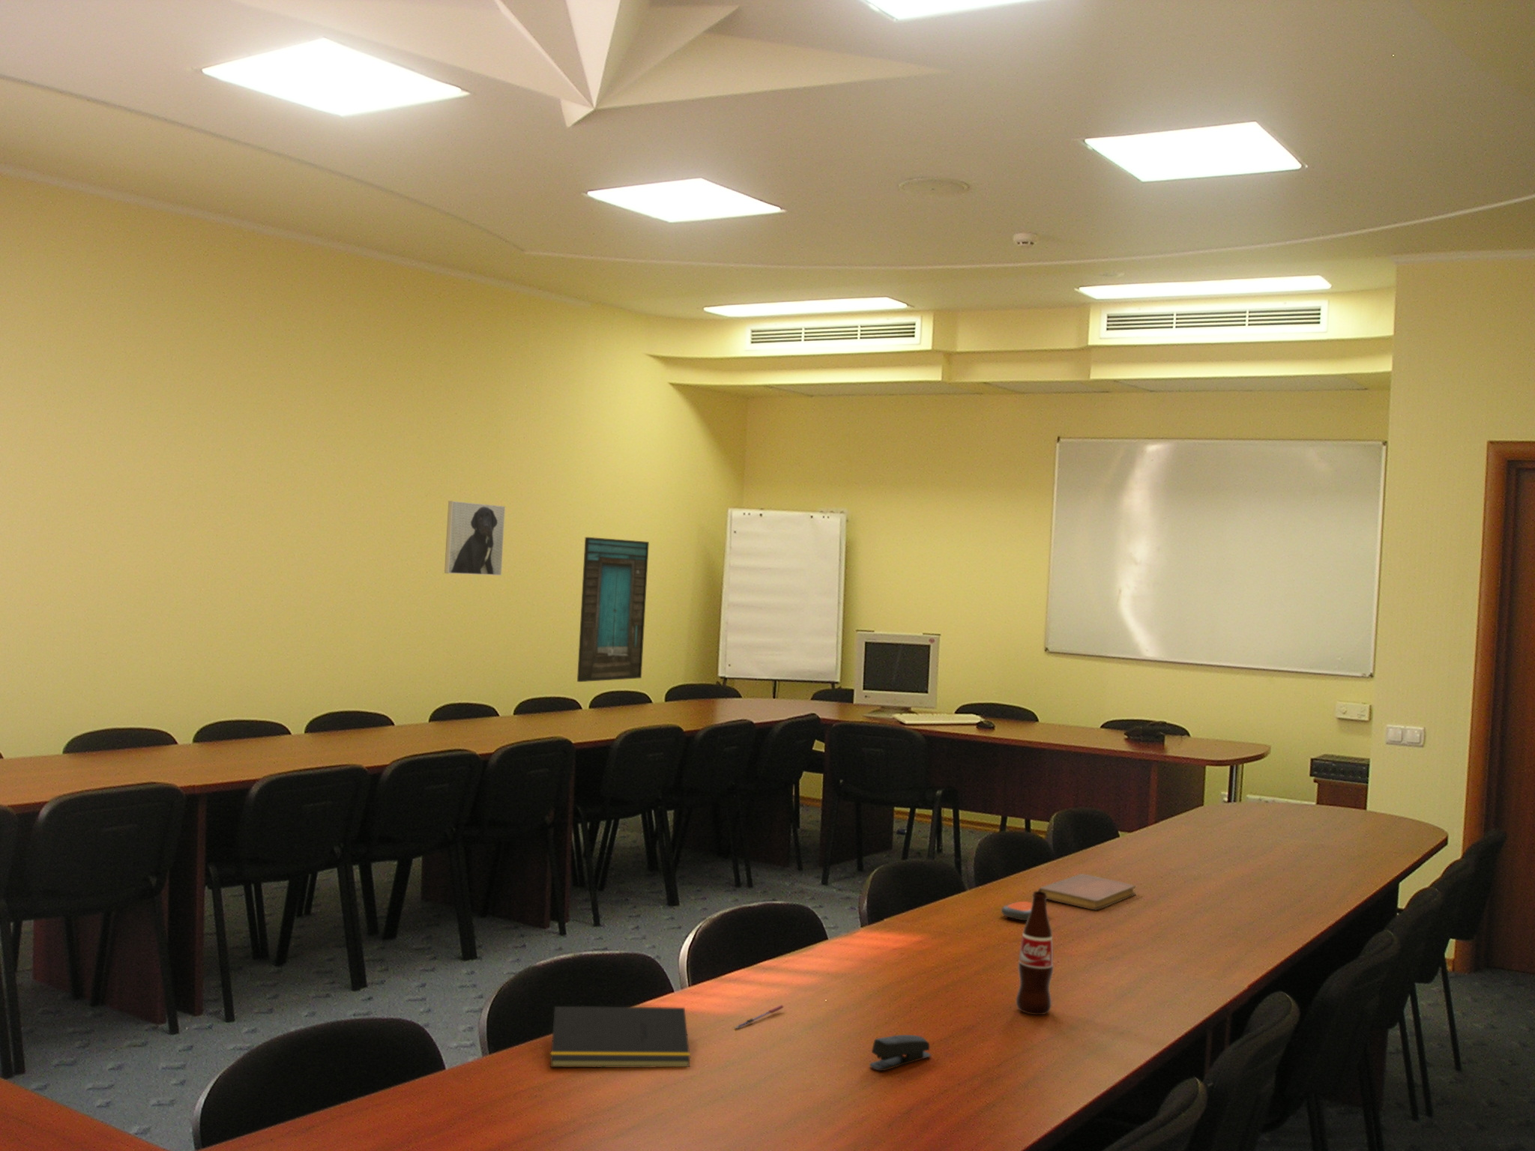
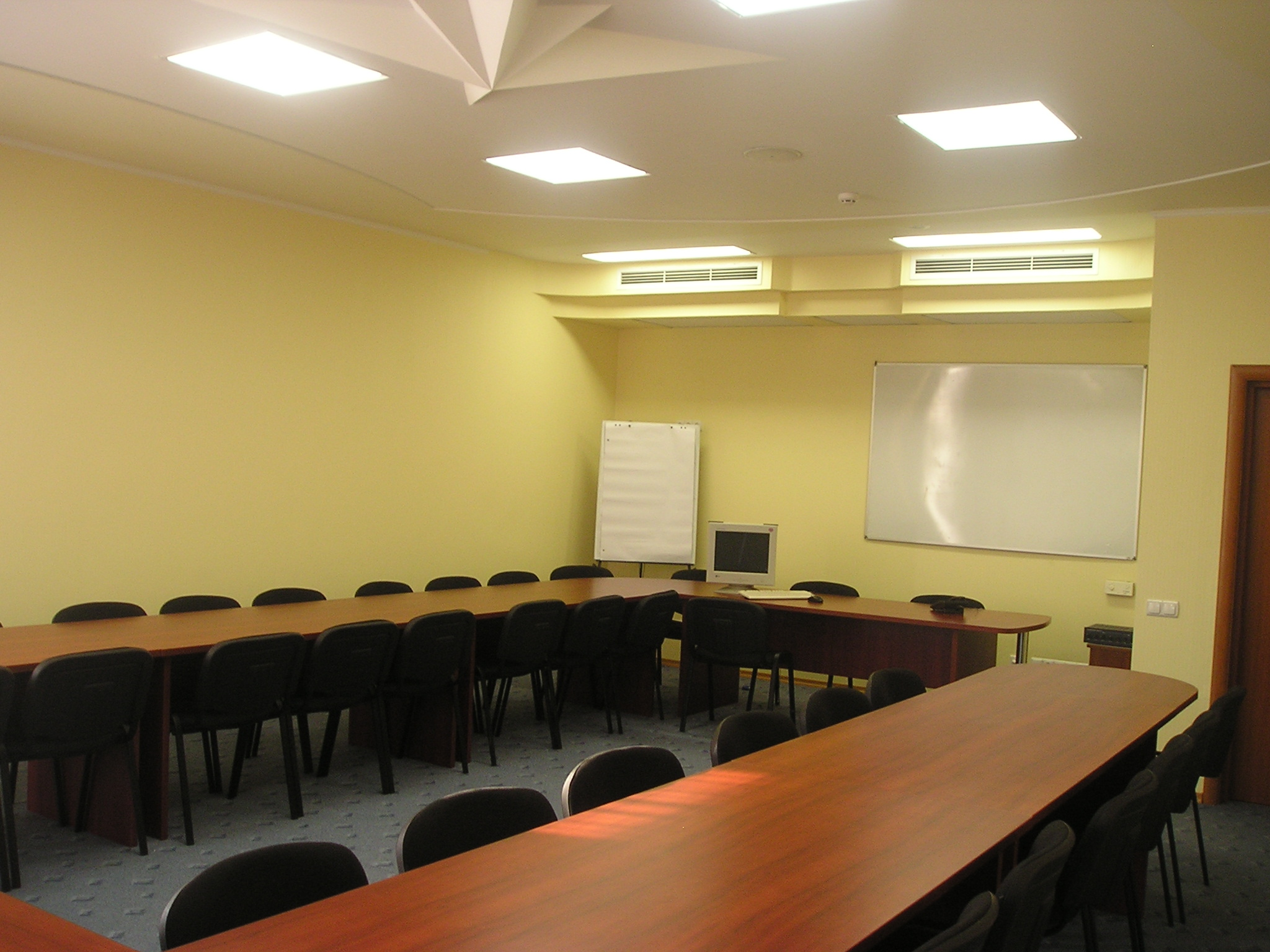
- notepad (620, 1036)
- pen (759, 1016)
- notebook (1087, 890)
- stapler (900, 1047)
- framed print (614, 609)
- remote control (1023, 910)
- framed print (475, 539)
- bottle (1037, 952)
